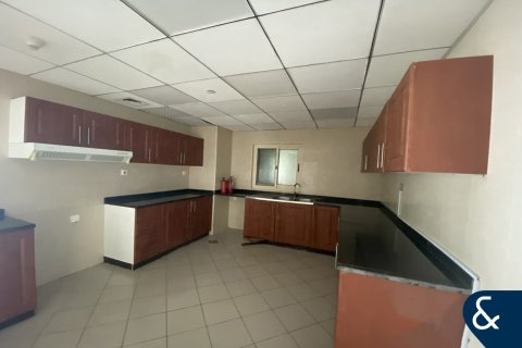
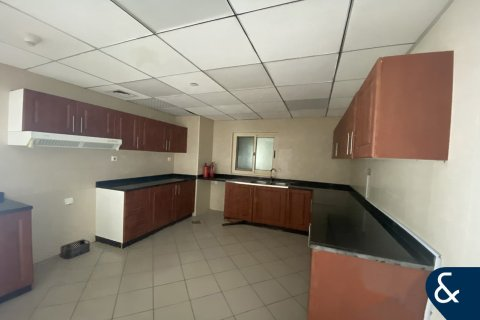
+ storage bin (75, 248)
